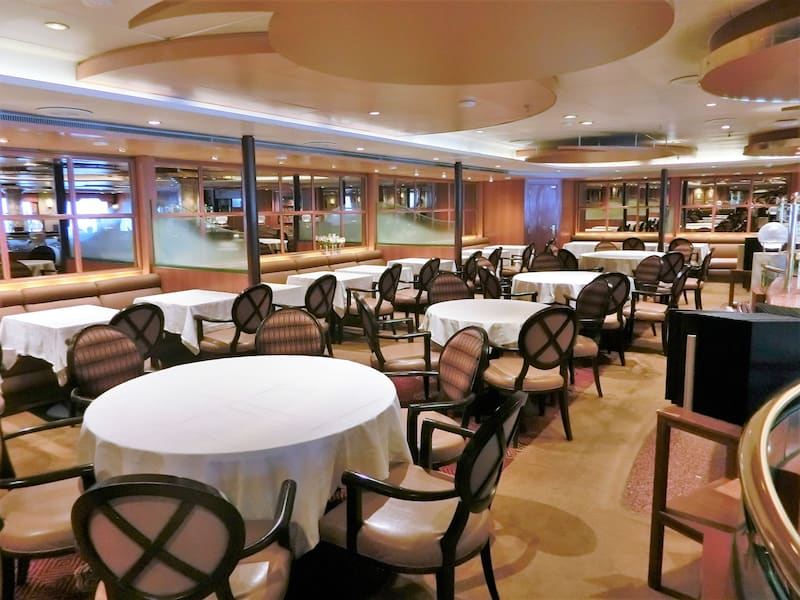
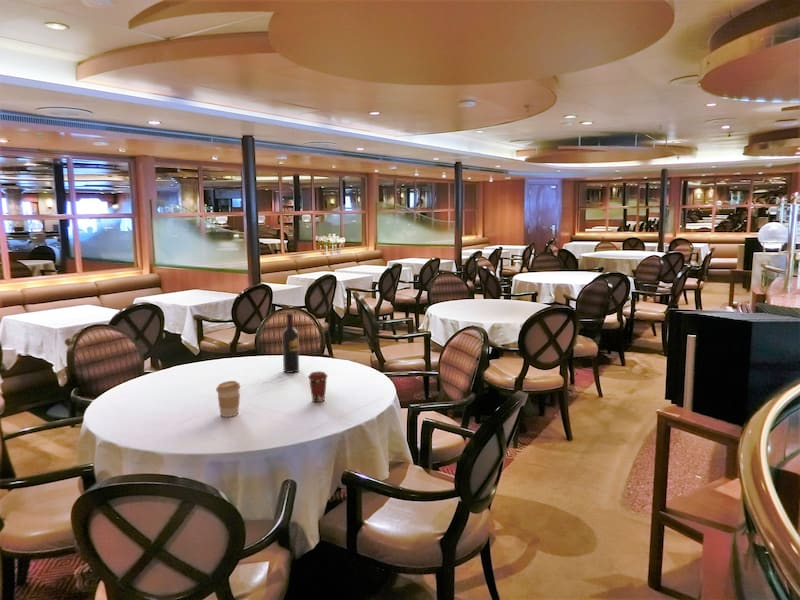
+ wine bottle (290, 342)
+ coffee cup (318, 386)
+ coffee cup (228, 398)
